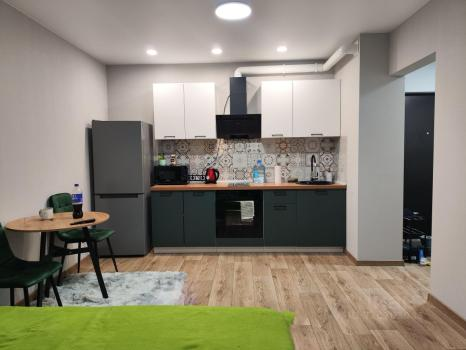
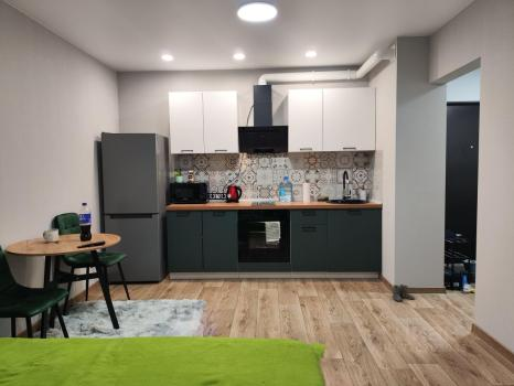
+ boots (400, 292)
